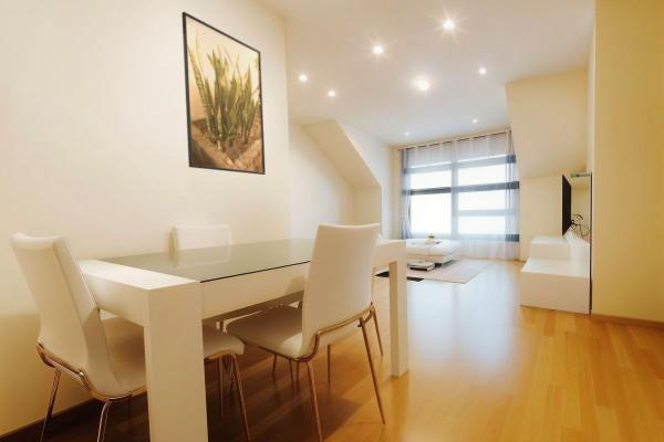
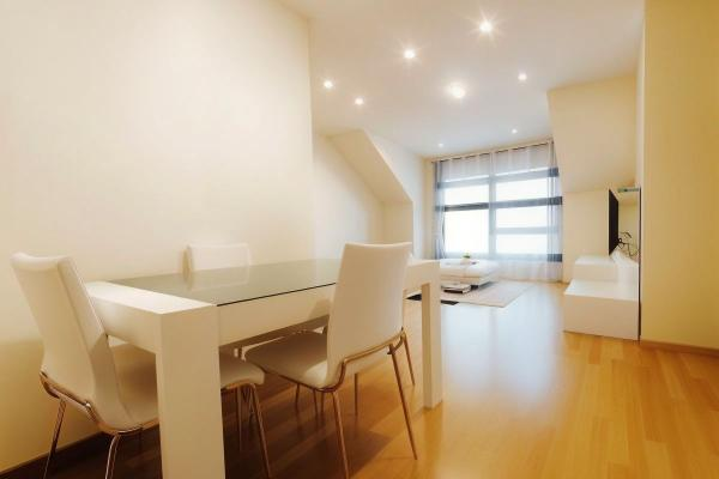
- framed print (228, 103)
